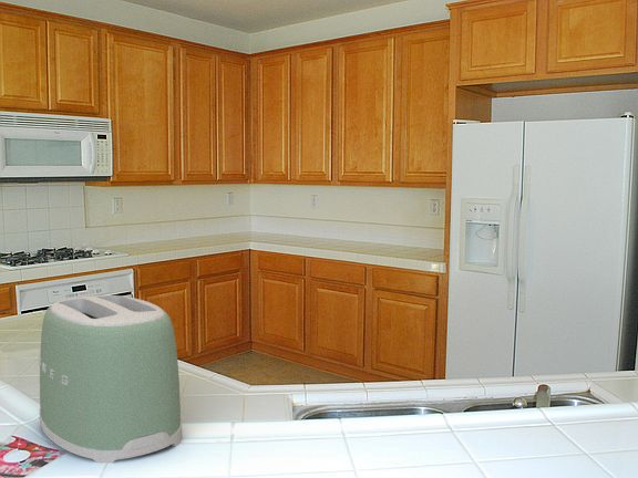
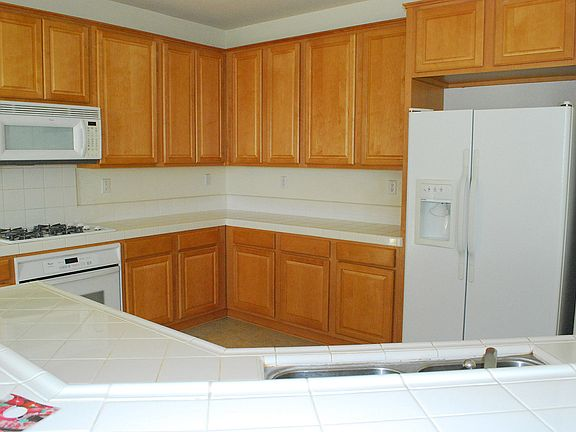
- toaster (107, 366)
